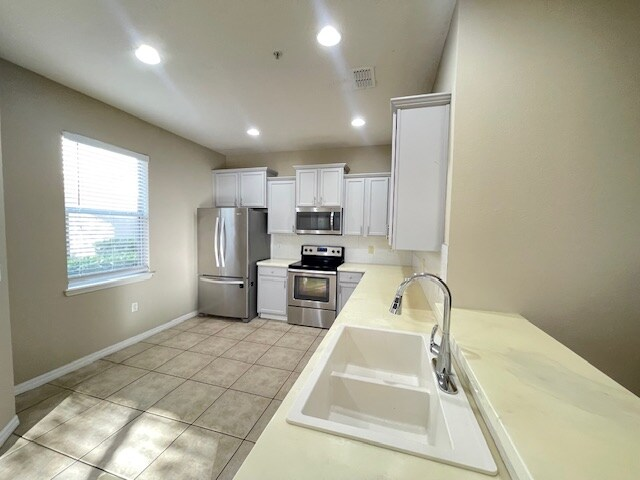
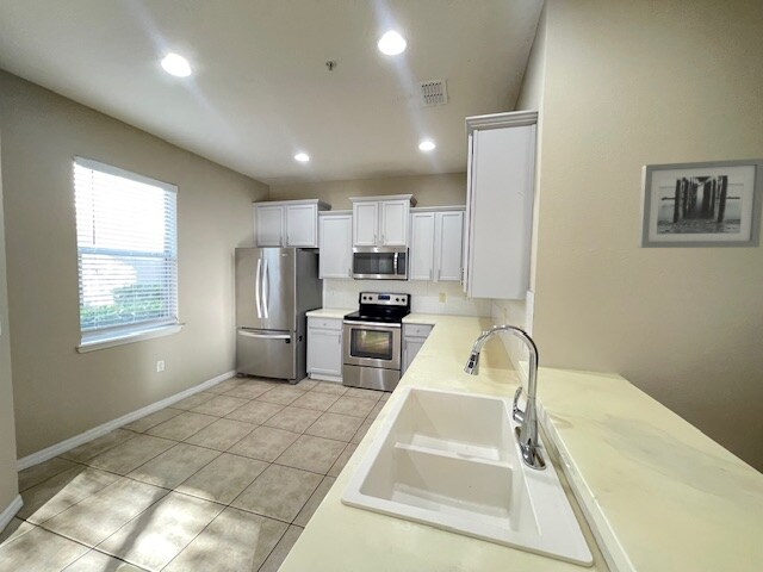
+ wall art (697, 205)
